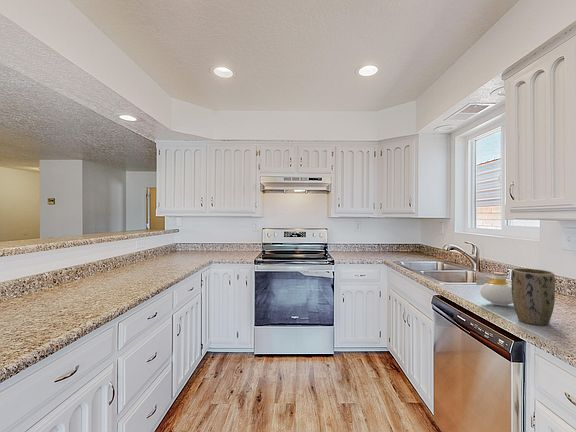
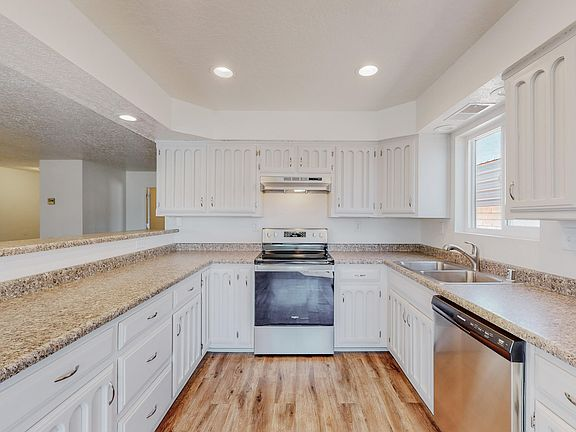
- bottle (496, 288)
- plant pot (532, 295)
